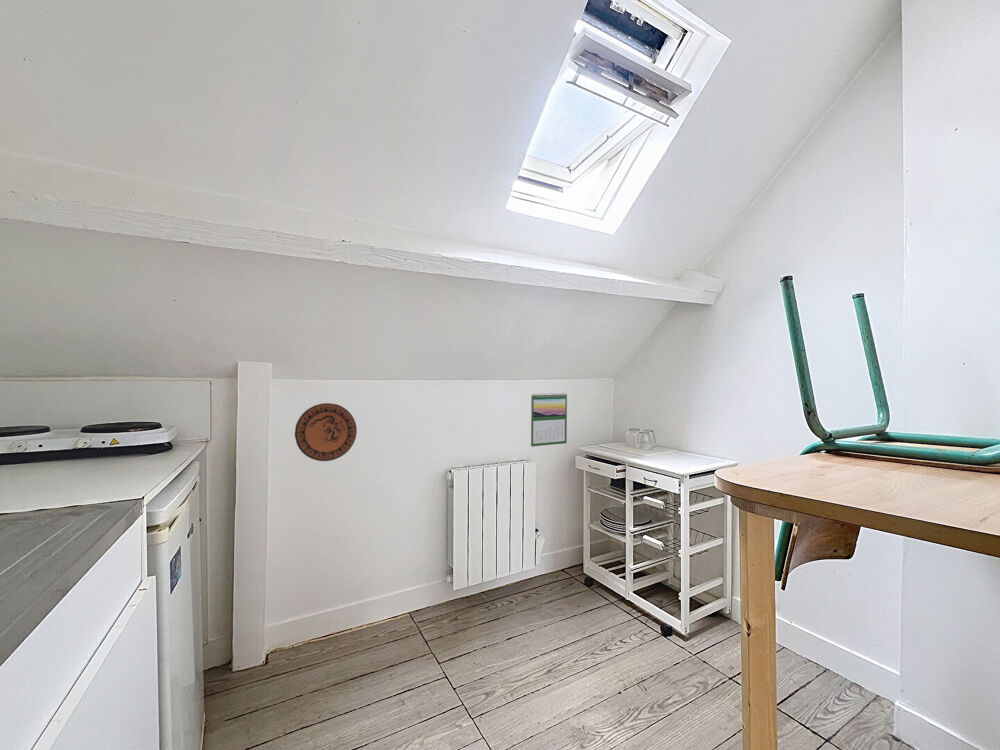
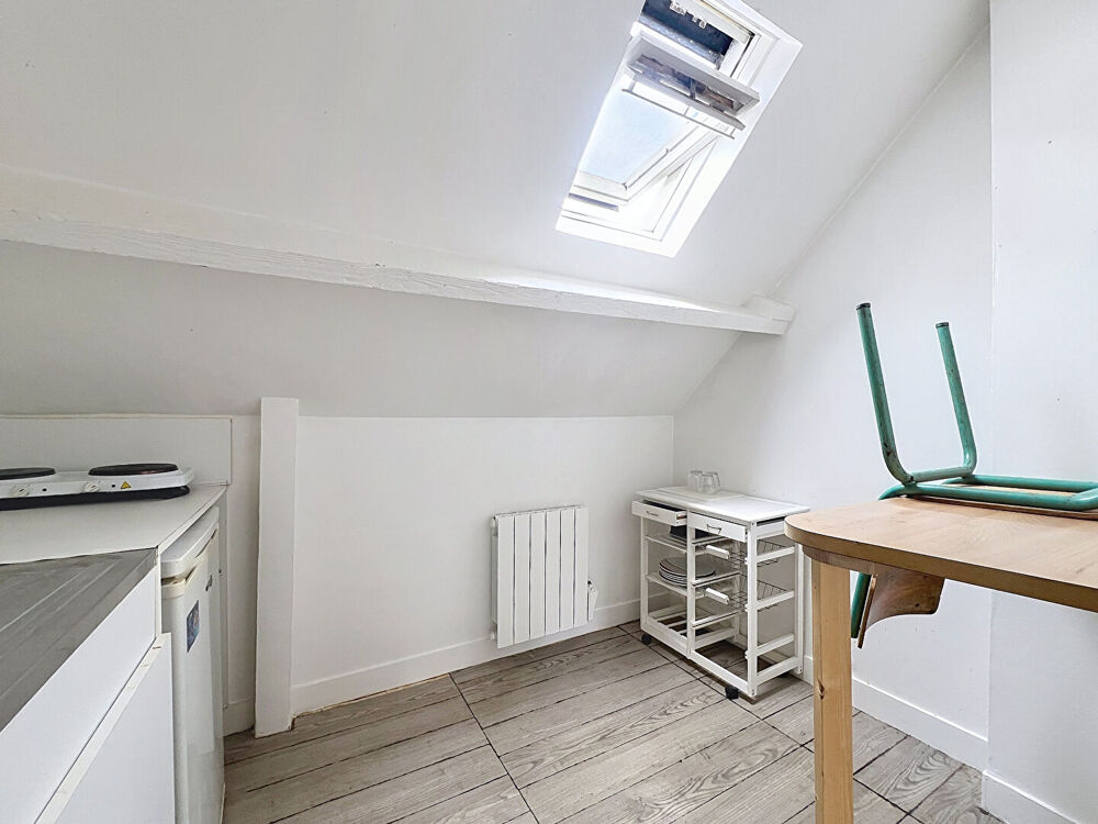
- calendar (549, 418)
- decorative plate (326, 431)
